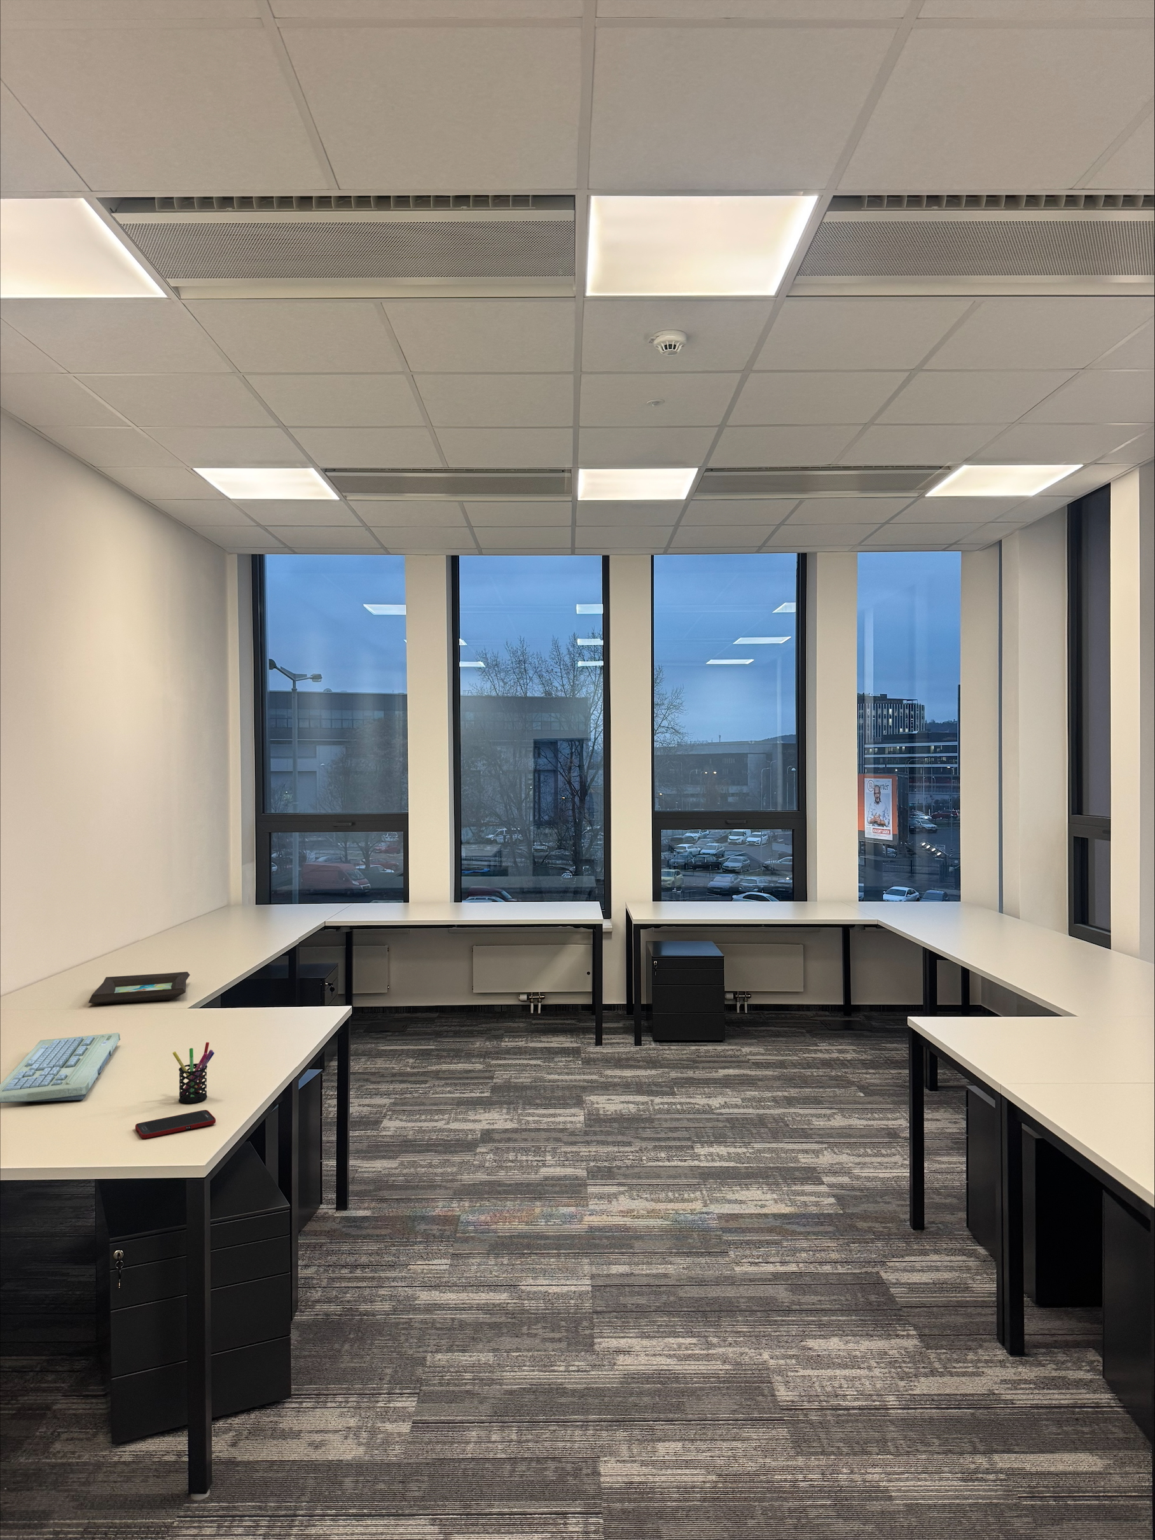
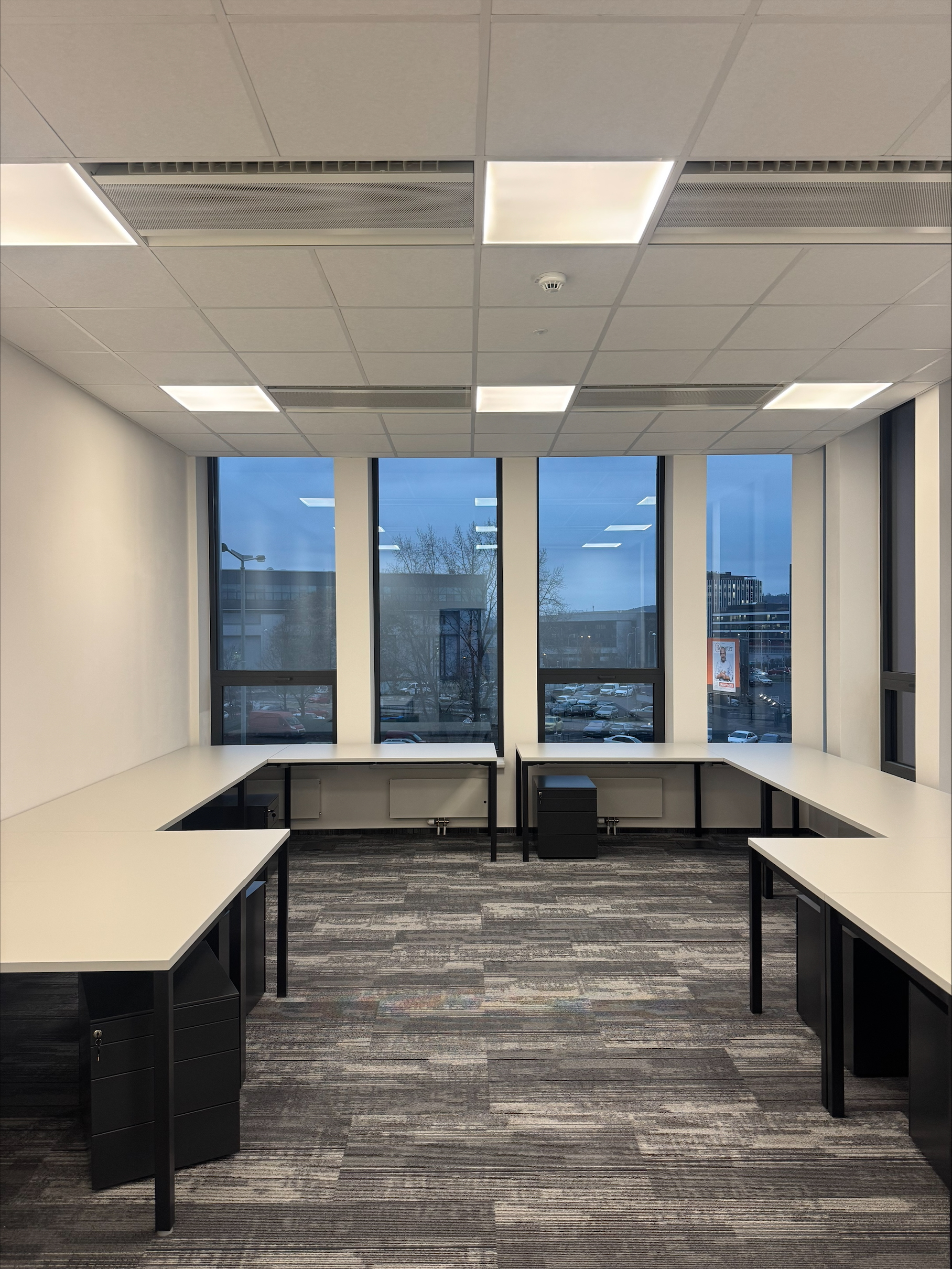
- keyboard (59, 1066)
- pen holder (194, 1070)
- cell phone (176, 1124)
- picture frame (142, 988)
